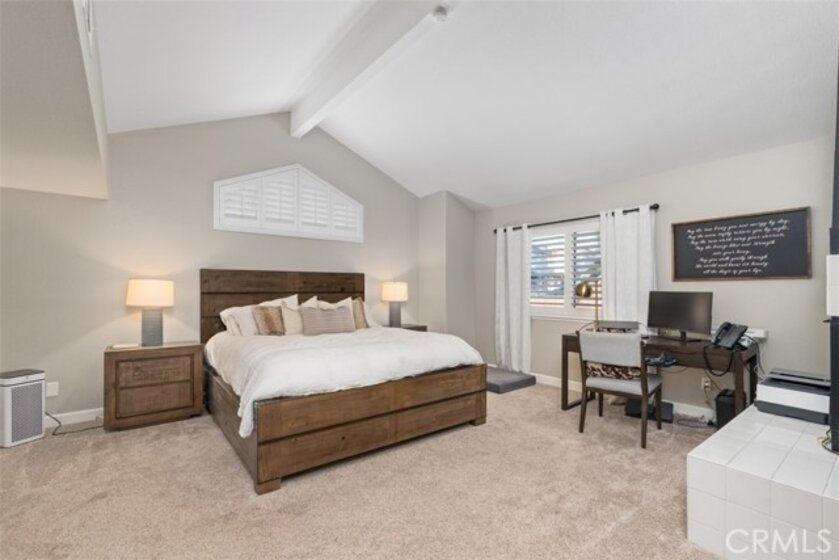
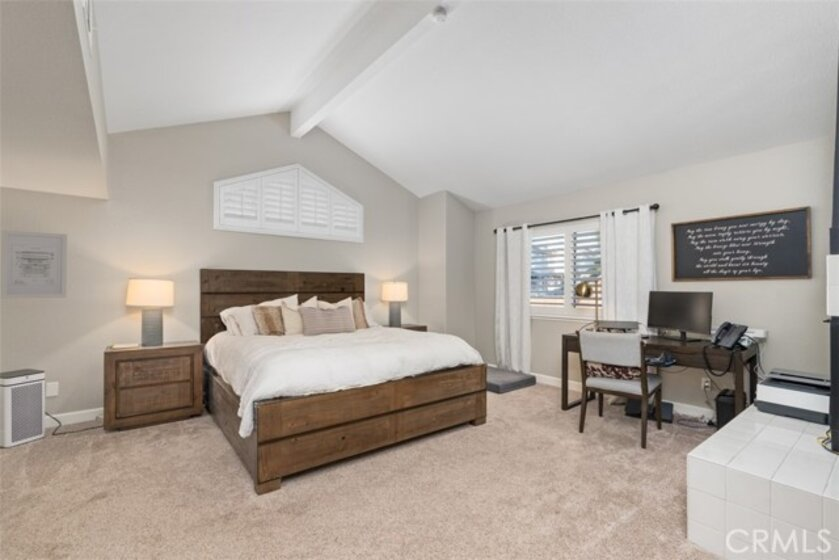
+ wall art (35, 265)
